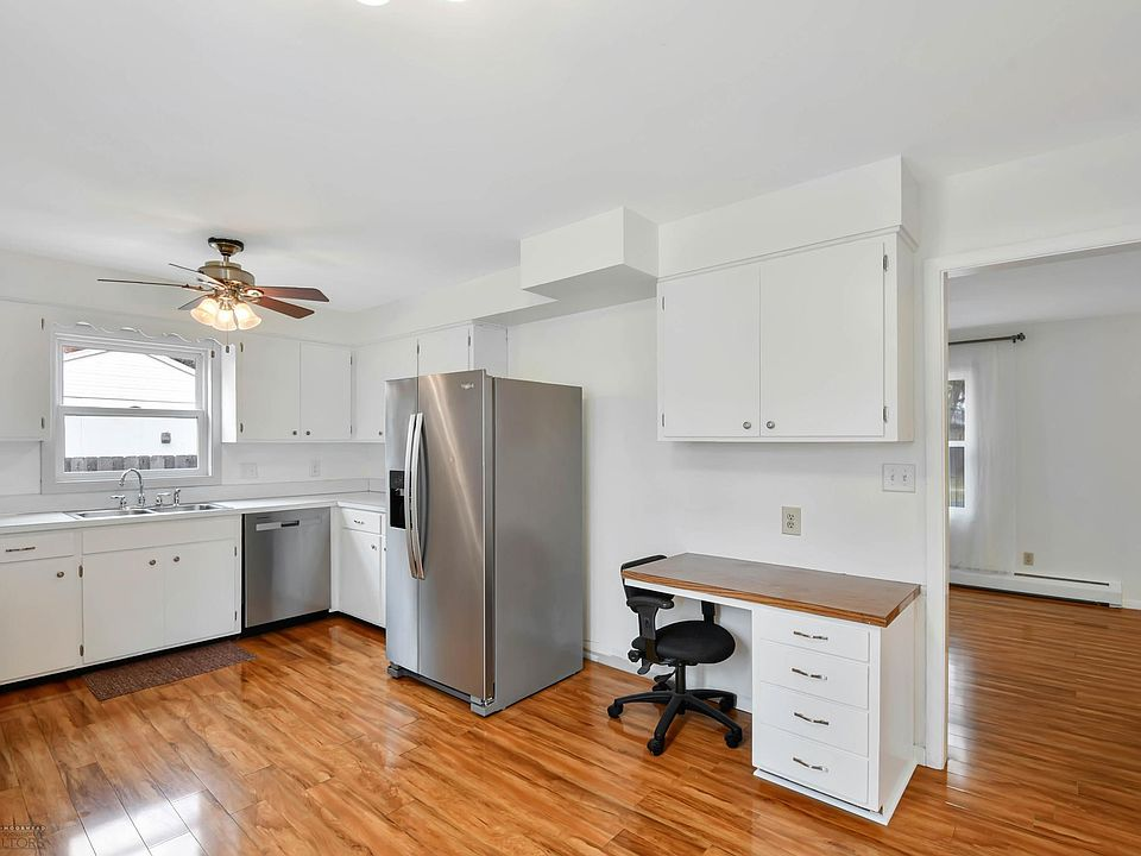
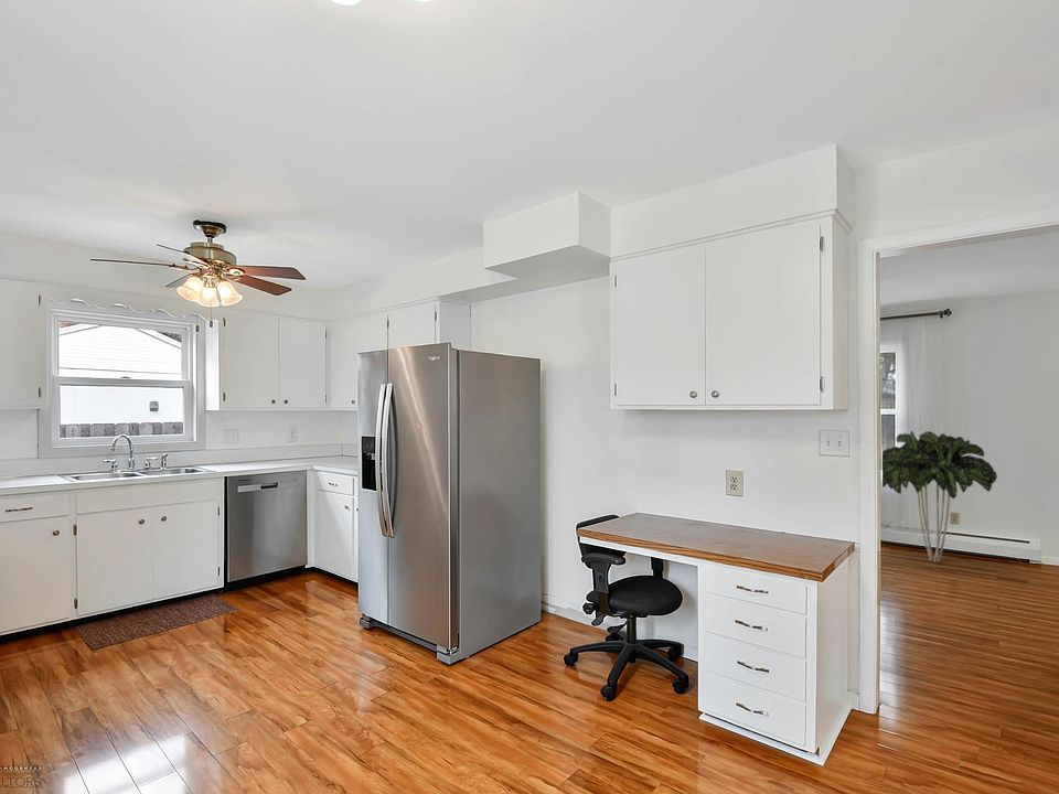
+ indoor plant (937, 495)
